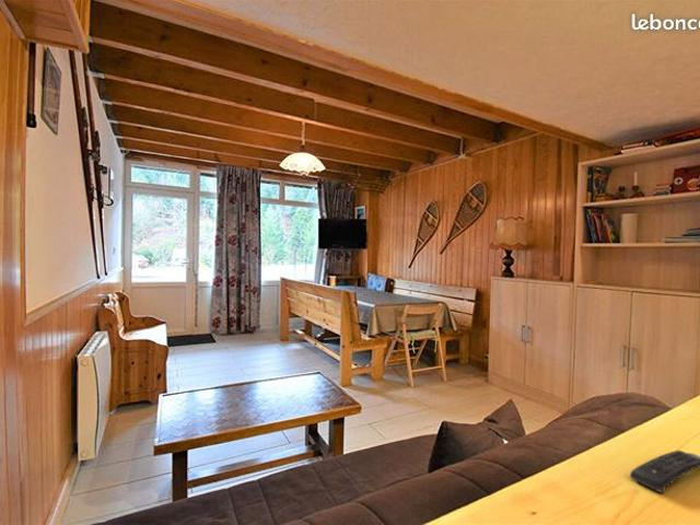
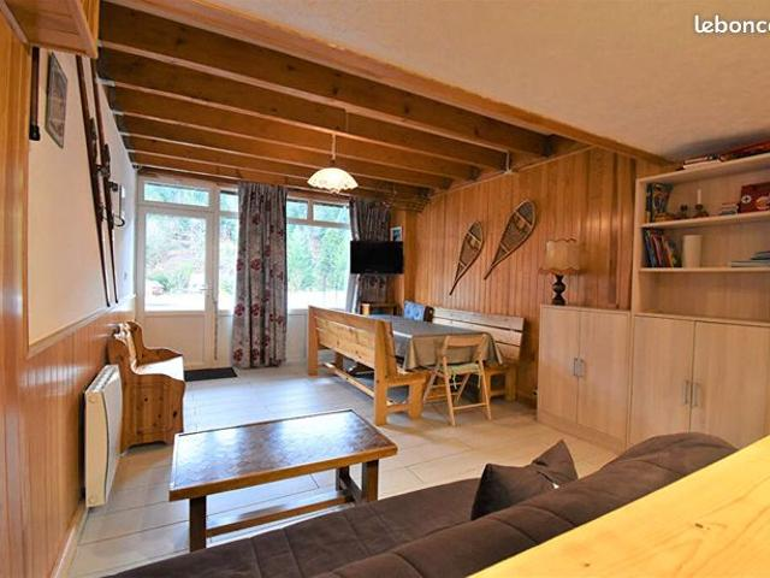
- remote control (670, 466)
